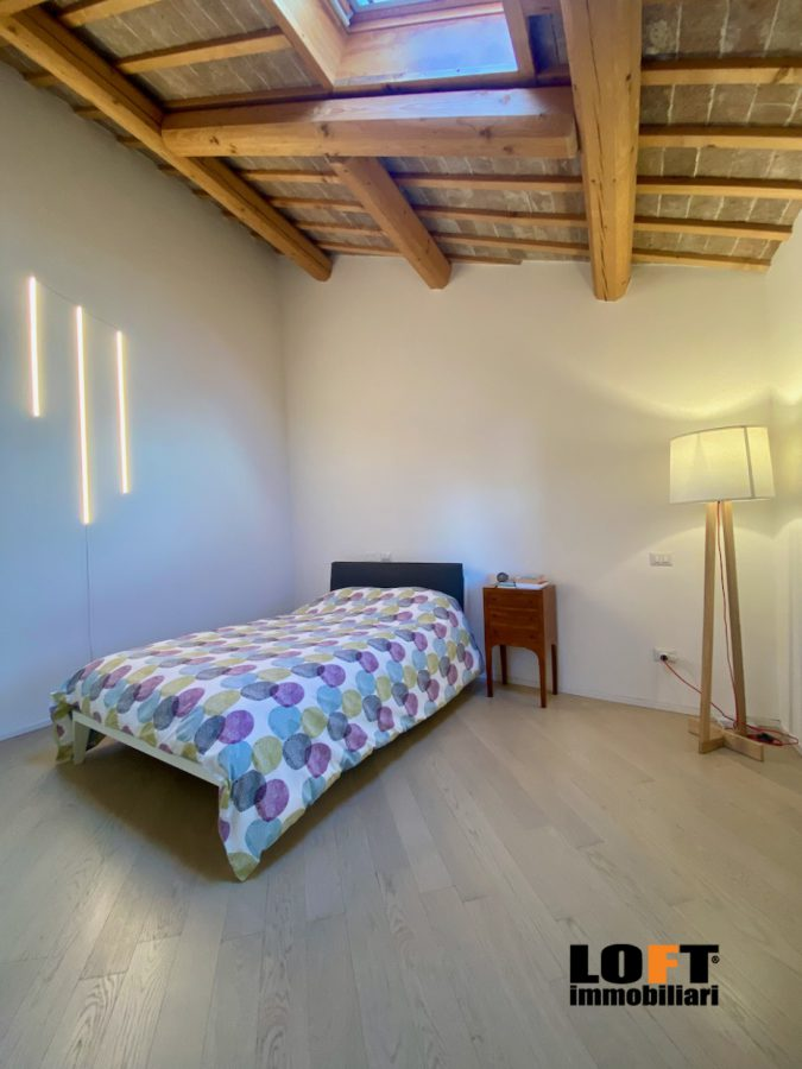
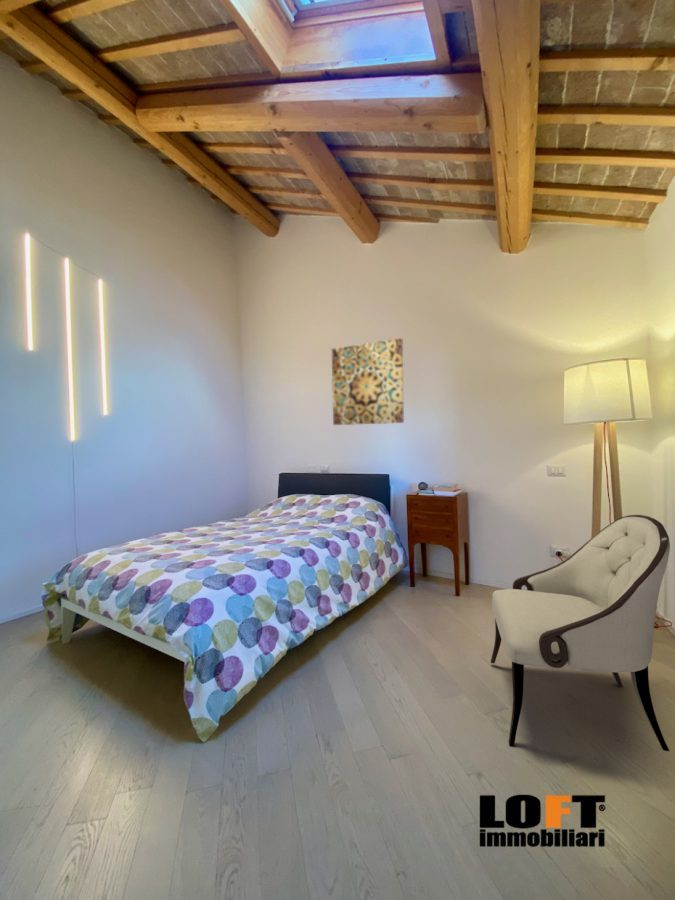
+ armchair (572, 612)
+ wall art (366, 384)
